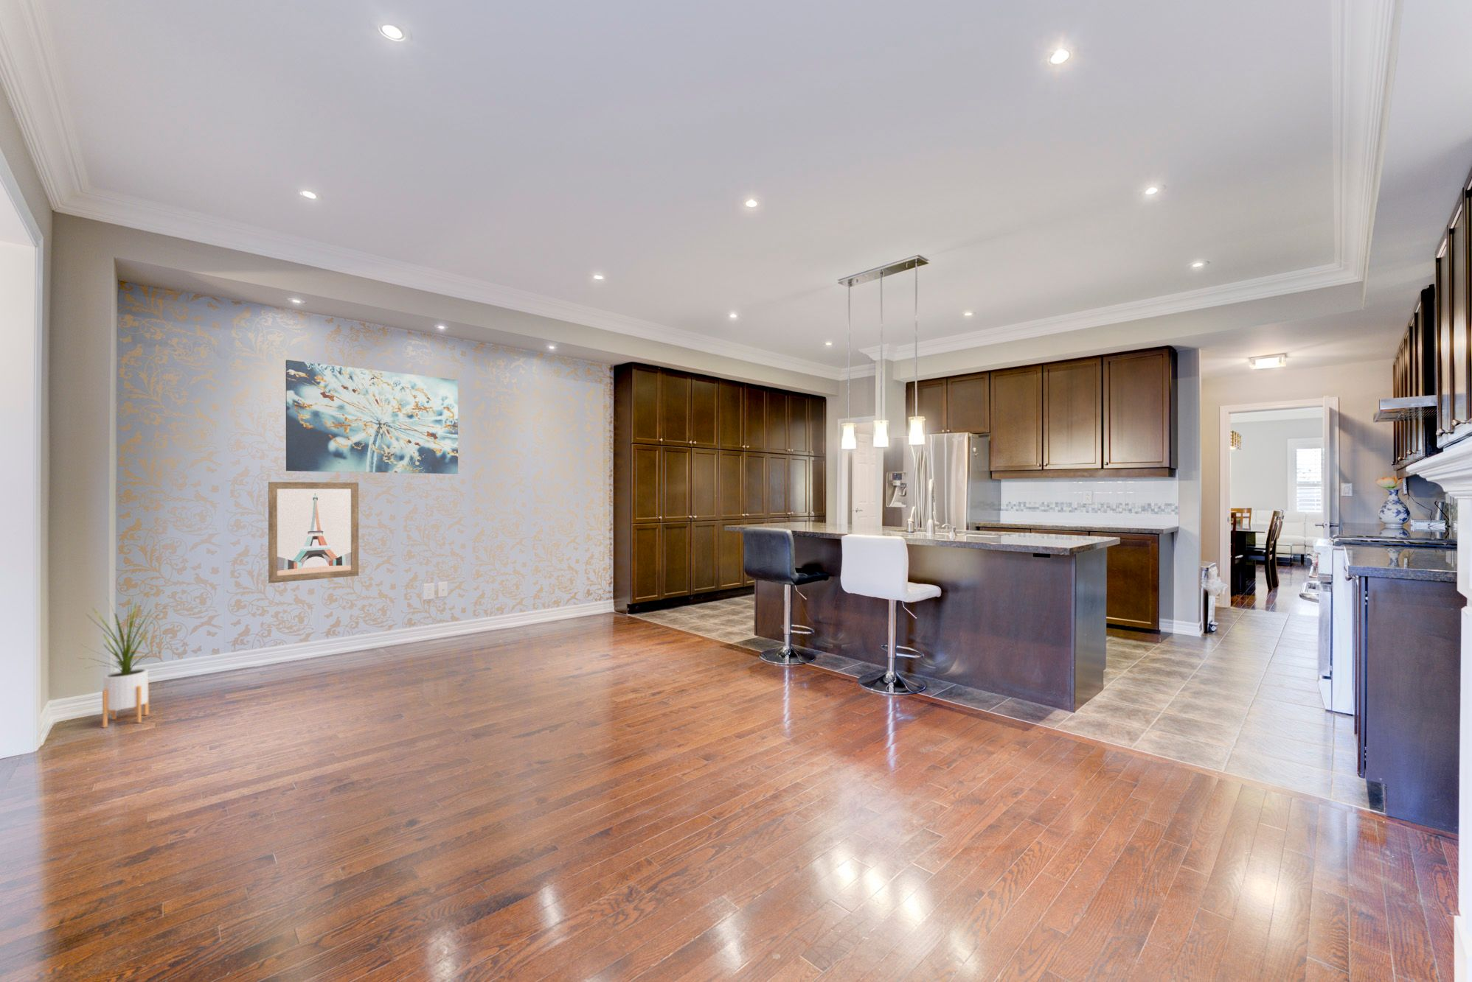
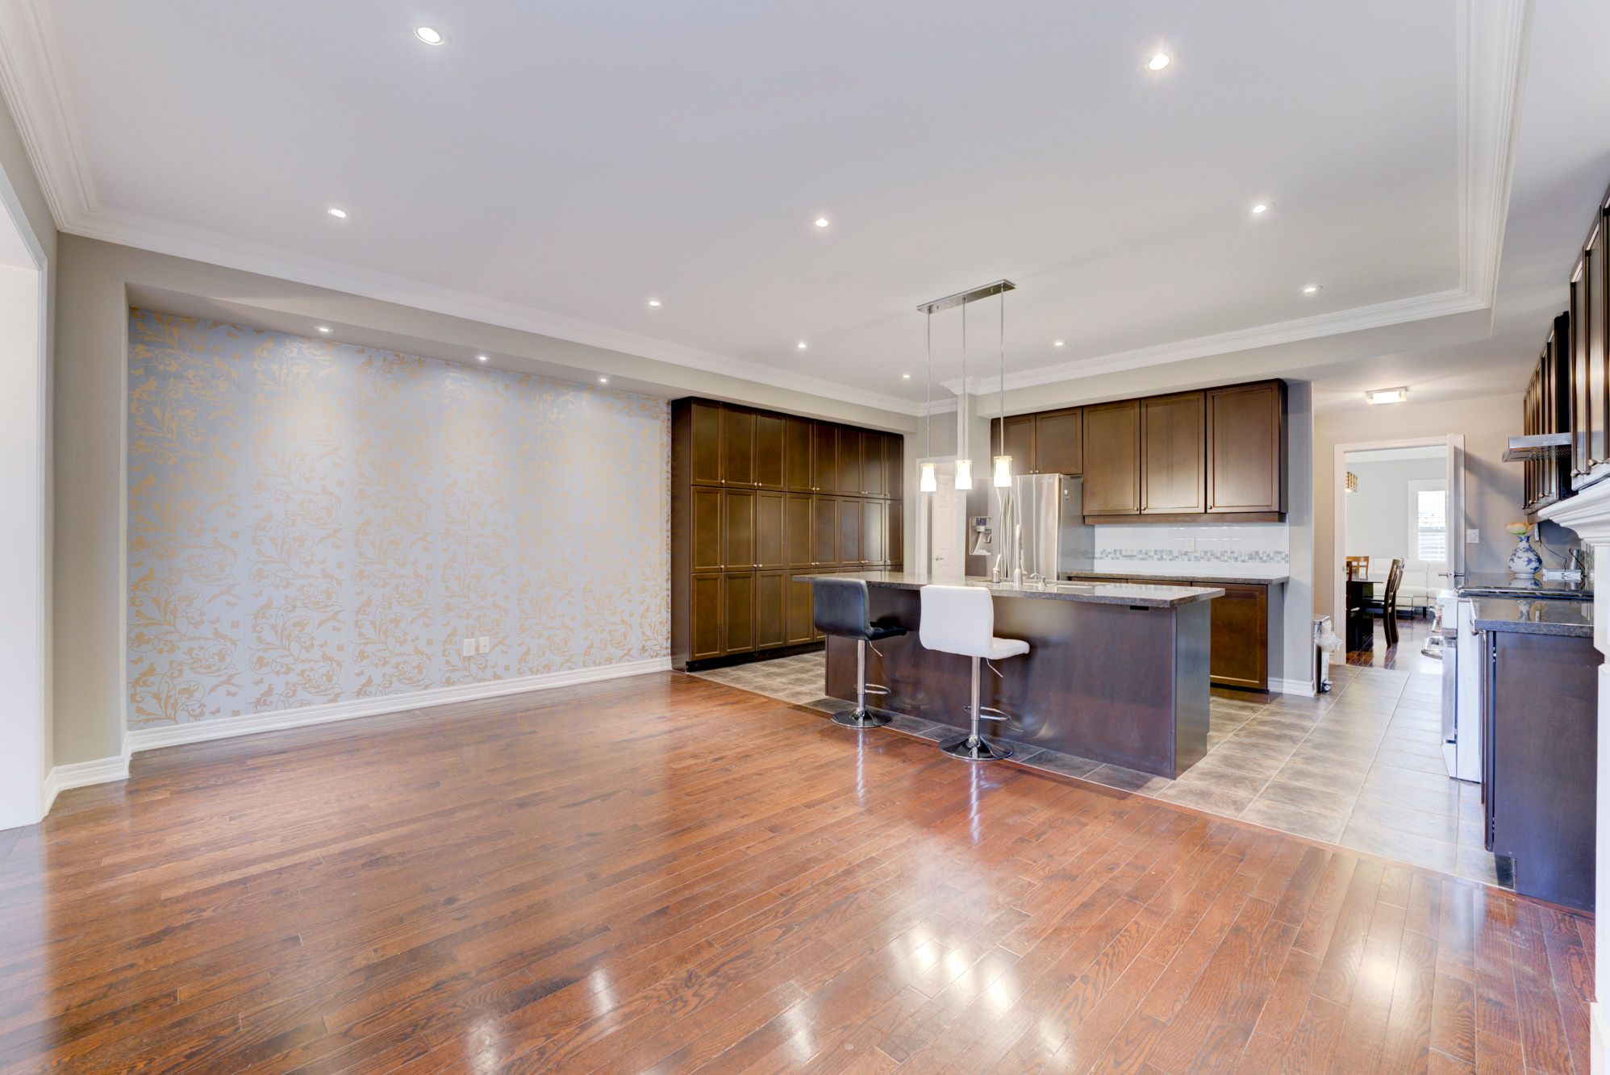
- house plant (123, 658)
- wall art (378, 421)
- wall art (315, 530)
